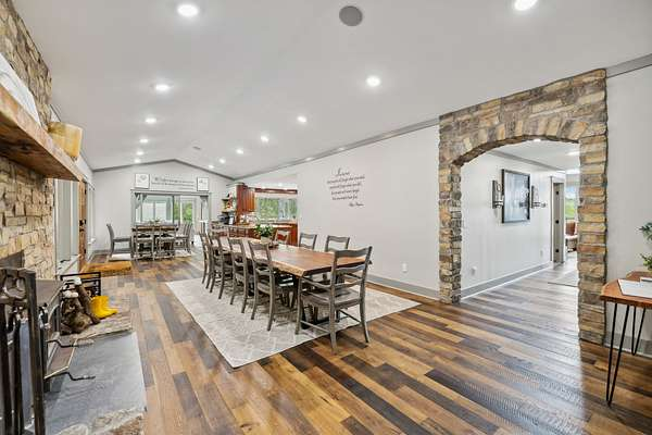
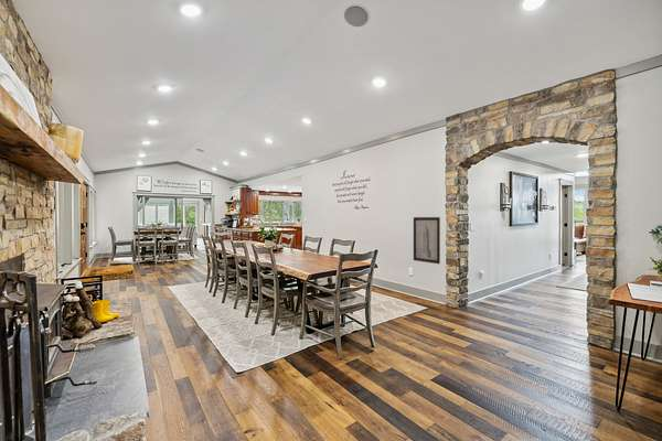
+ wall art (426, 239)
